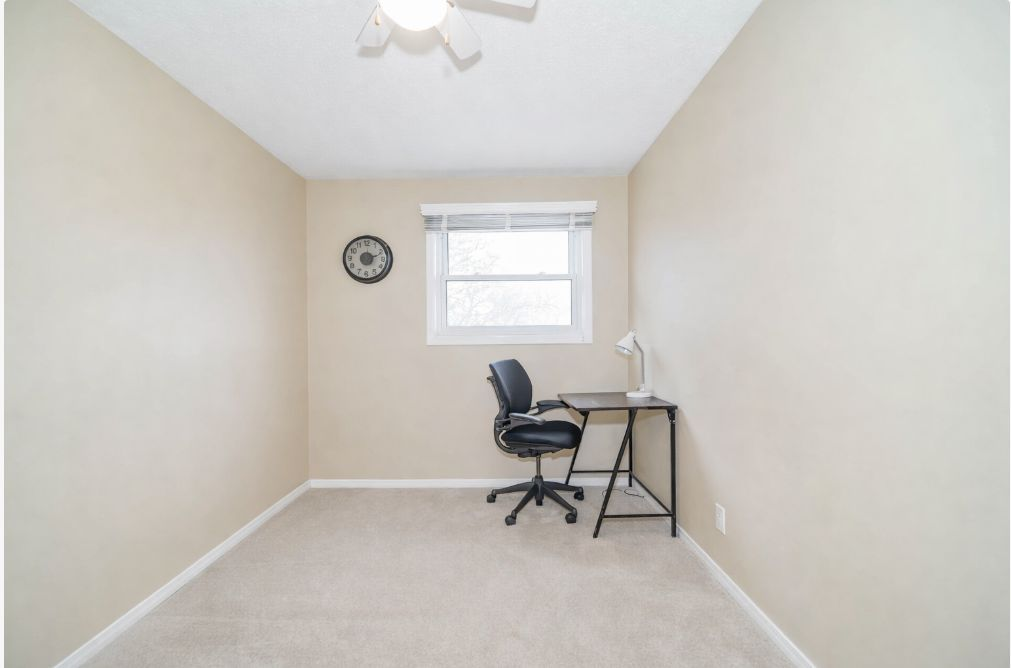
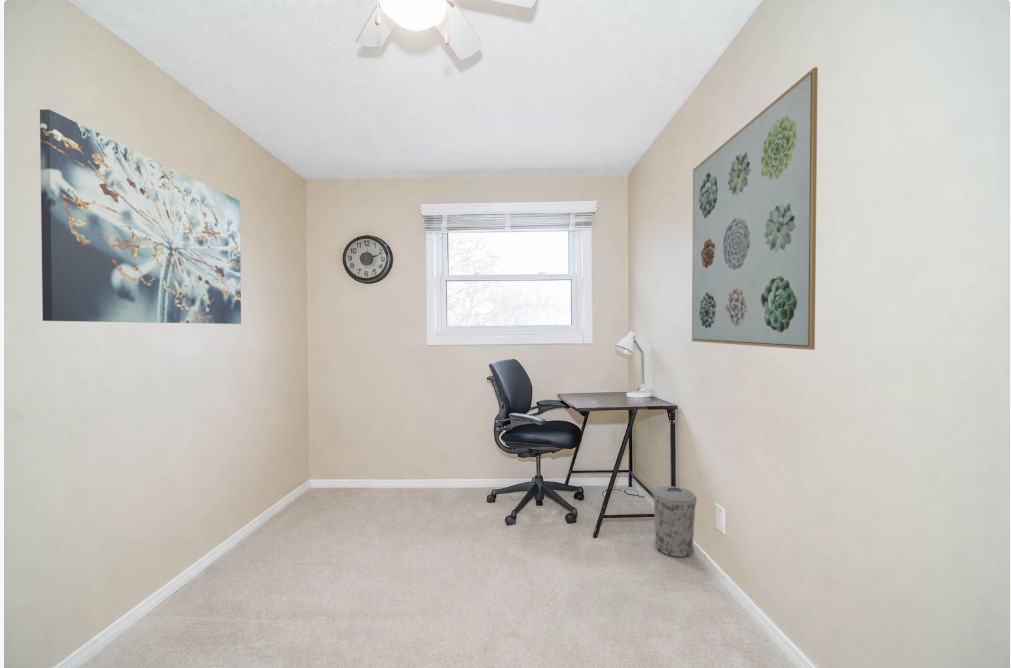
+ trash can (674, 518)
+ wall art (739, 238)
+ wall art (167, 245)
